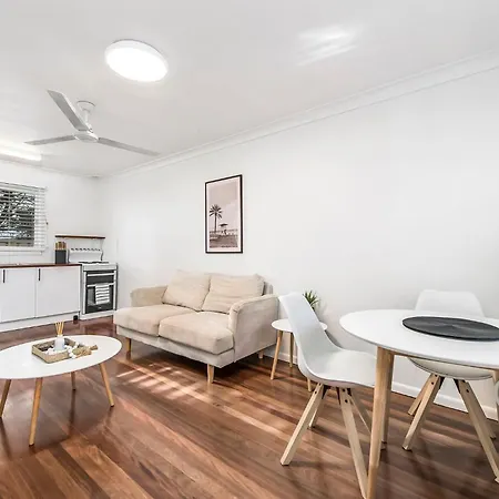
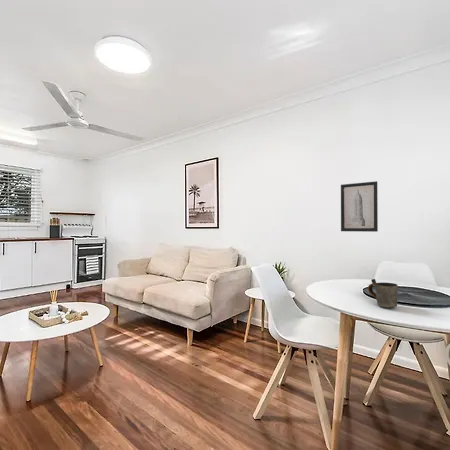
+ wall art (358, 207)
+ mug (383, 292)
